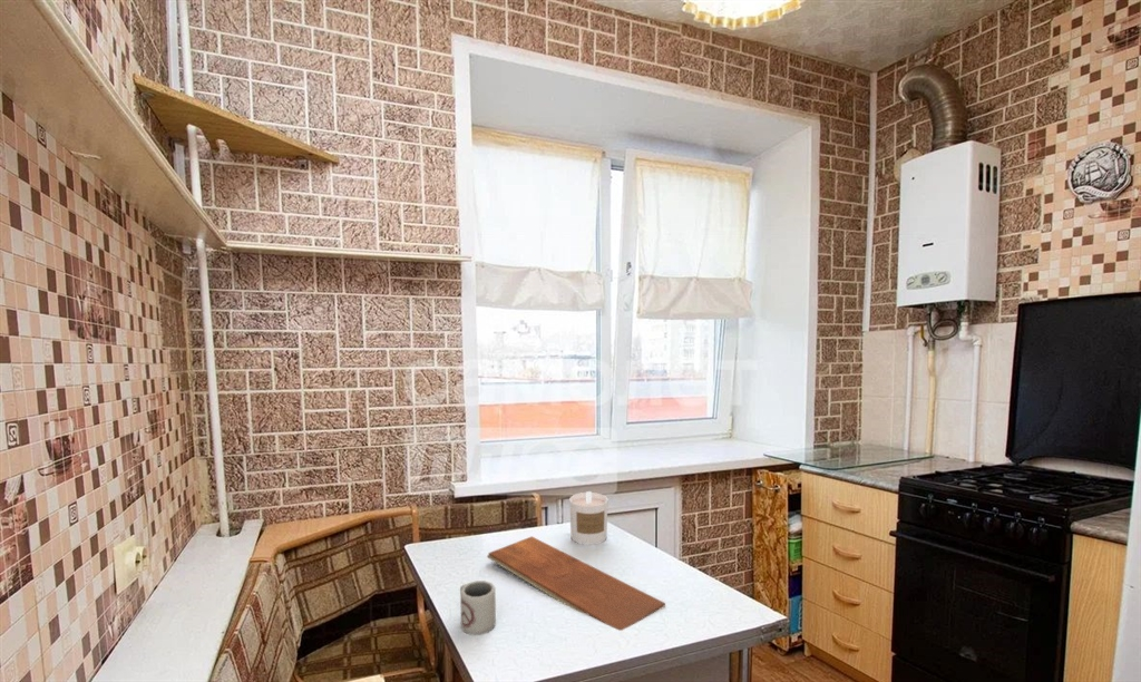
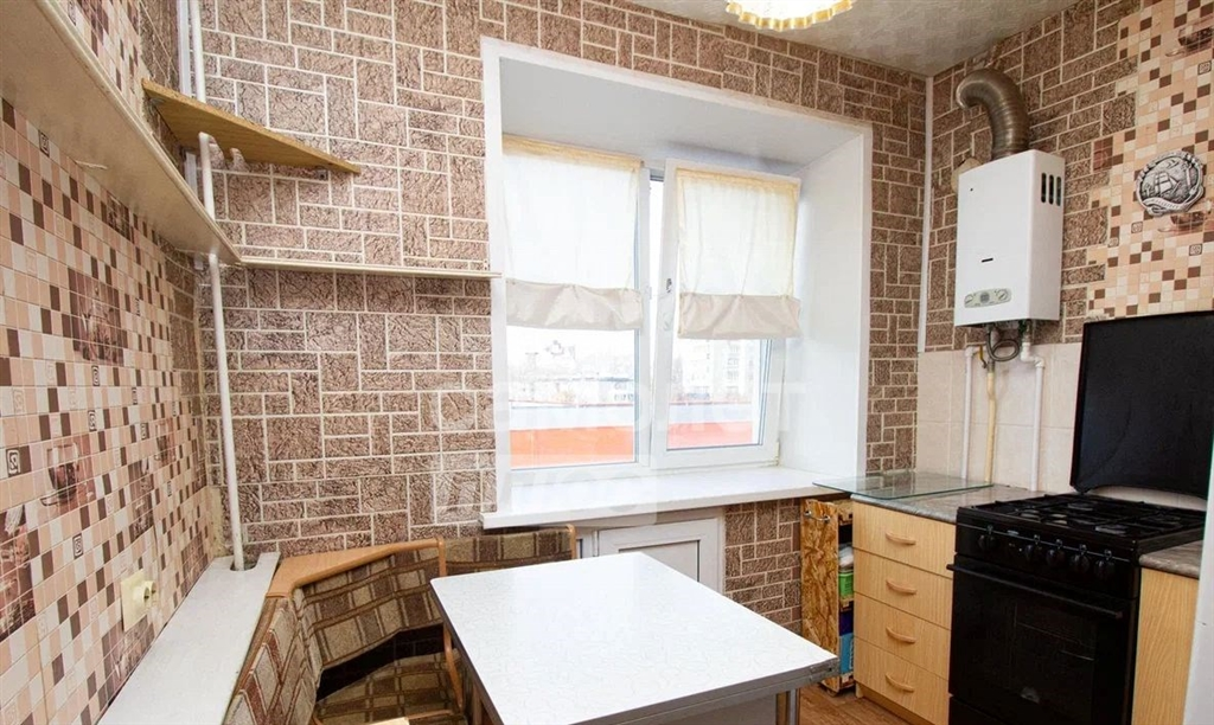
- cup (475, 604)
- chopping board (567, 578)
- candle (588, 514)
